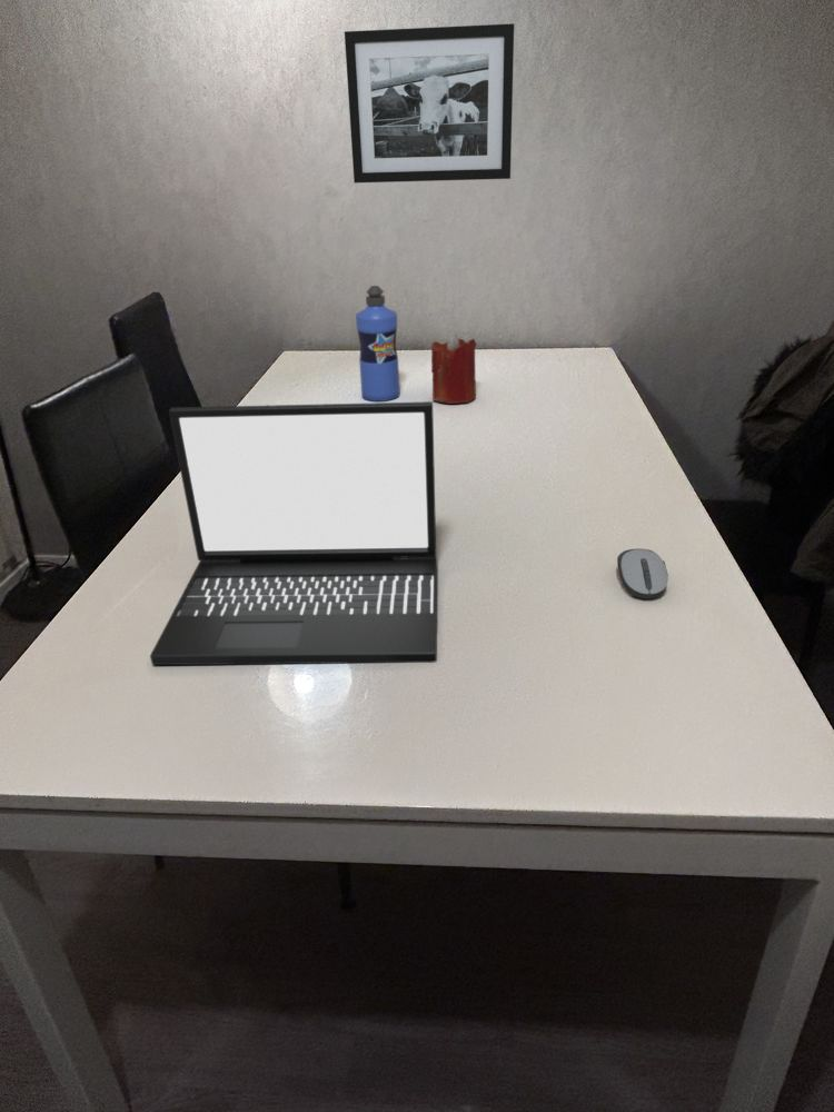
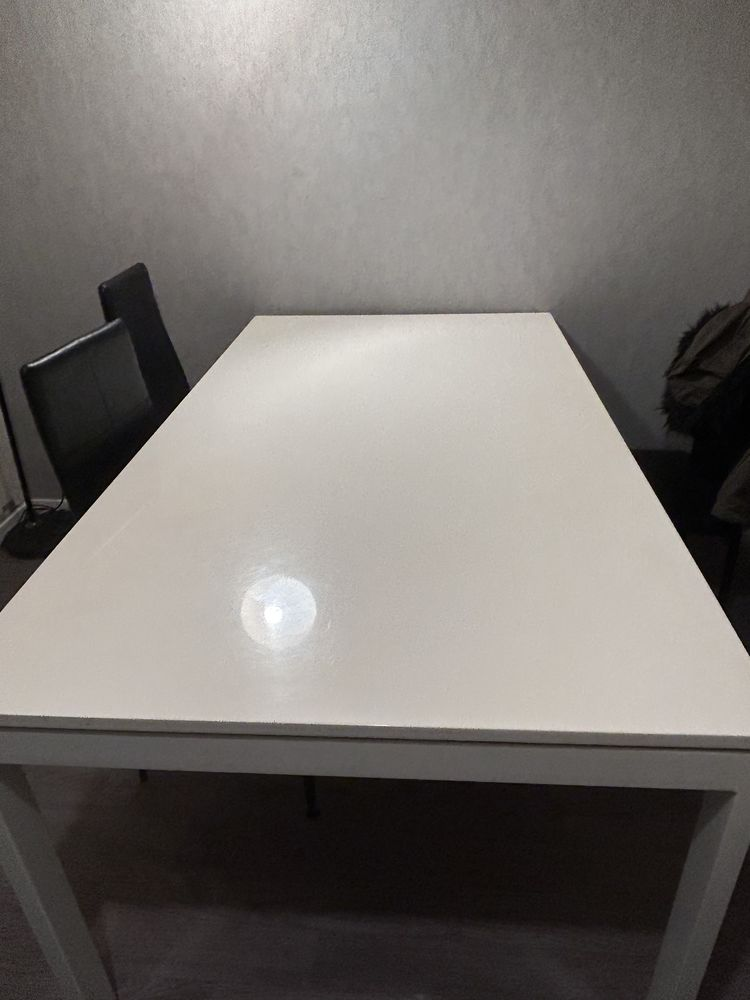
- laptop (297, 529)
- water bottle (377, 342)
- candle (454, 366)
- picture frame (430, 107)
- computer mouse (642, 569)
